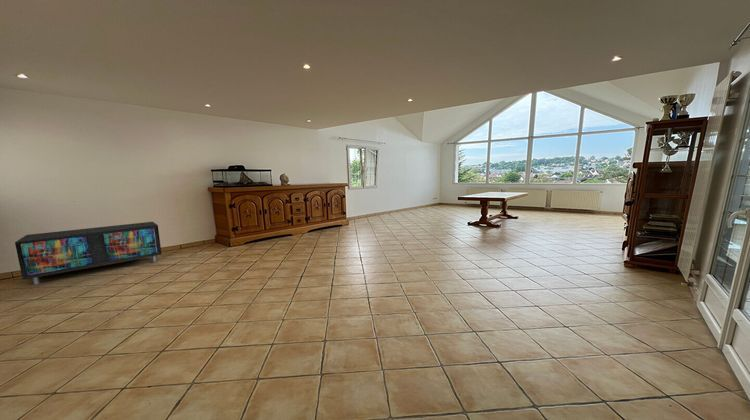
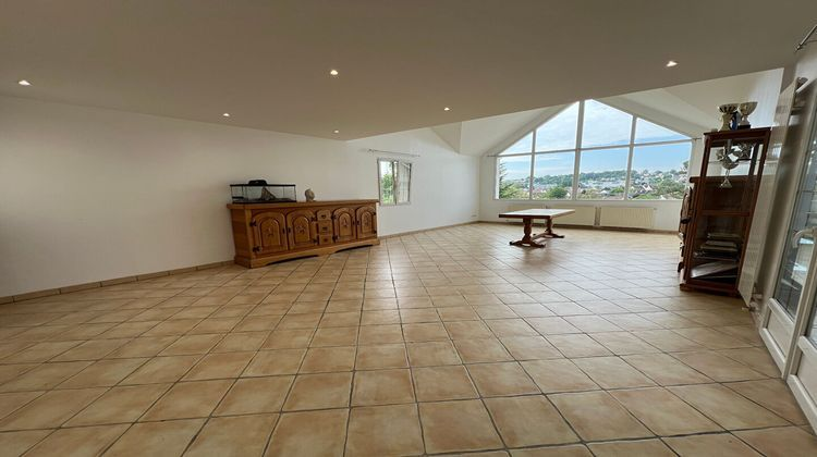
- storage cabinet (99, 248)
